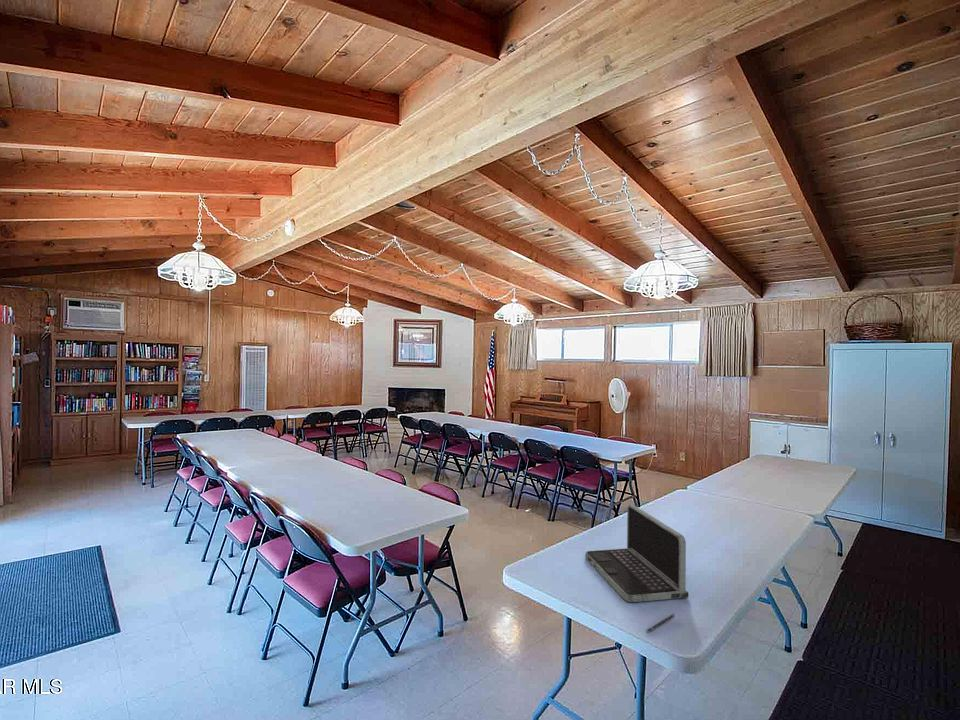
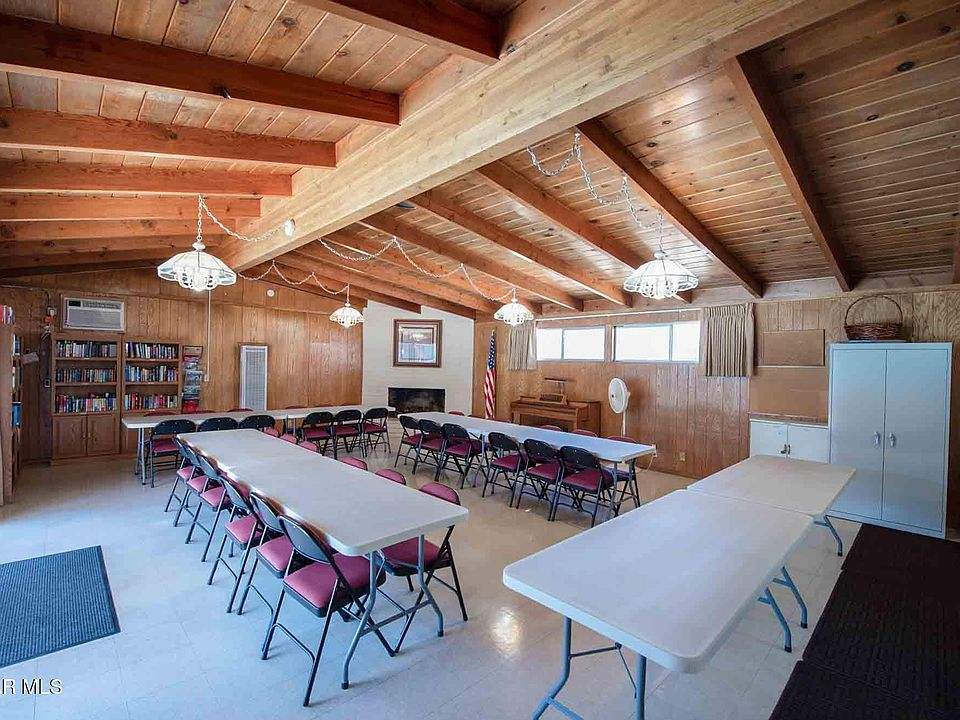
- laptop (633, 546)
- pen (660, 623)
